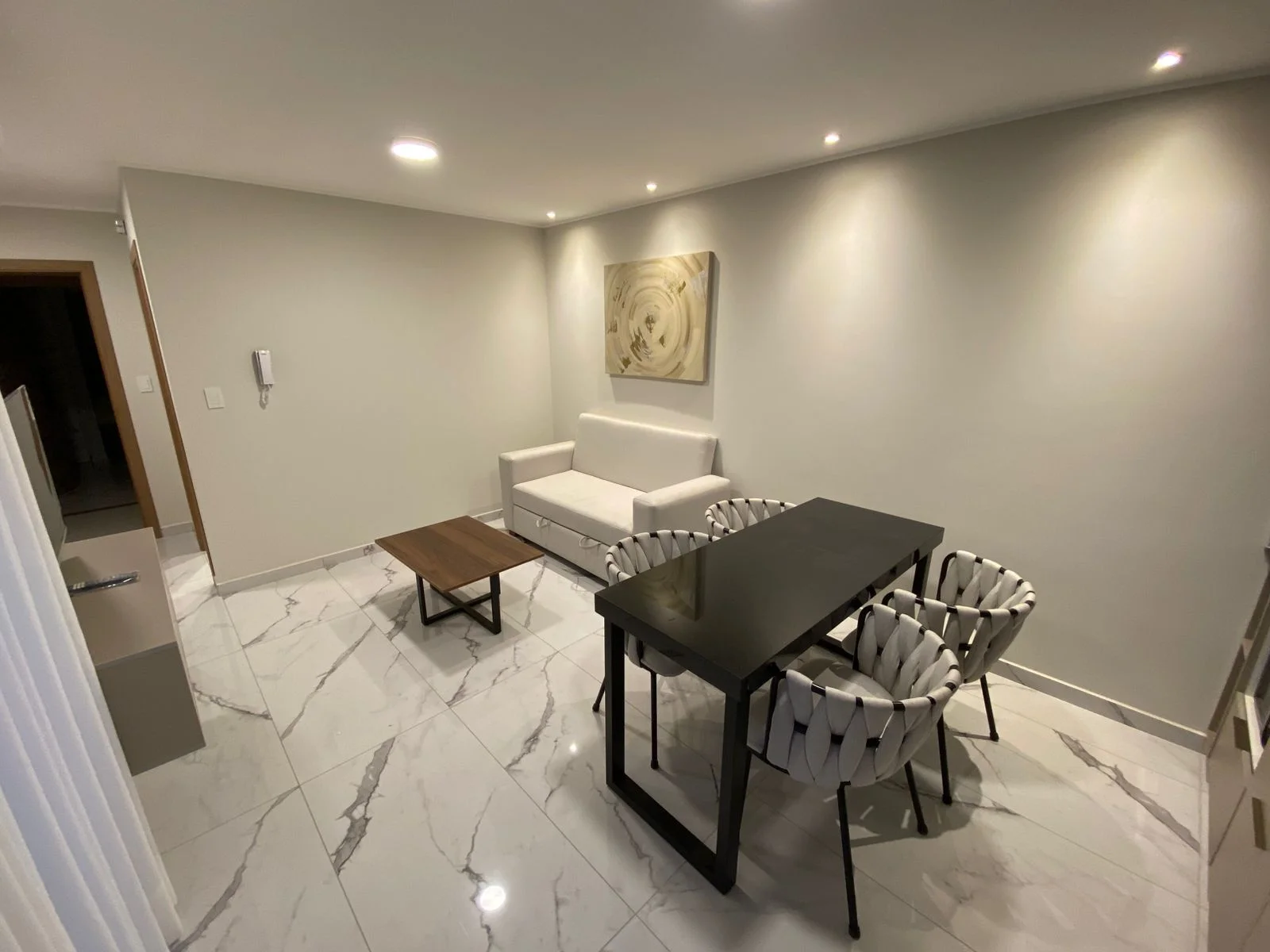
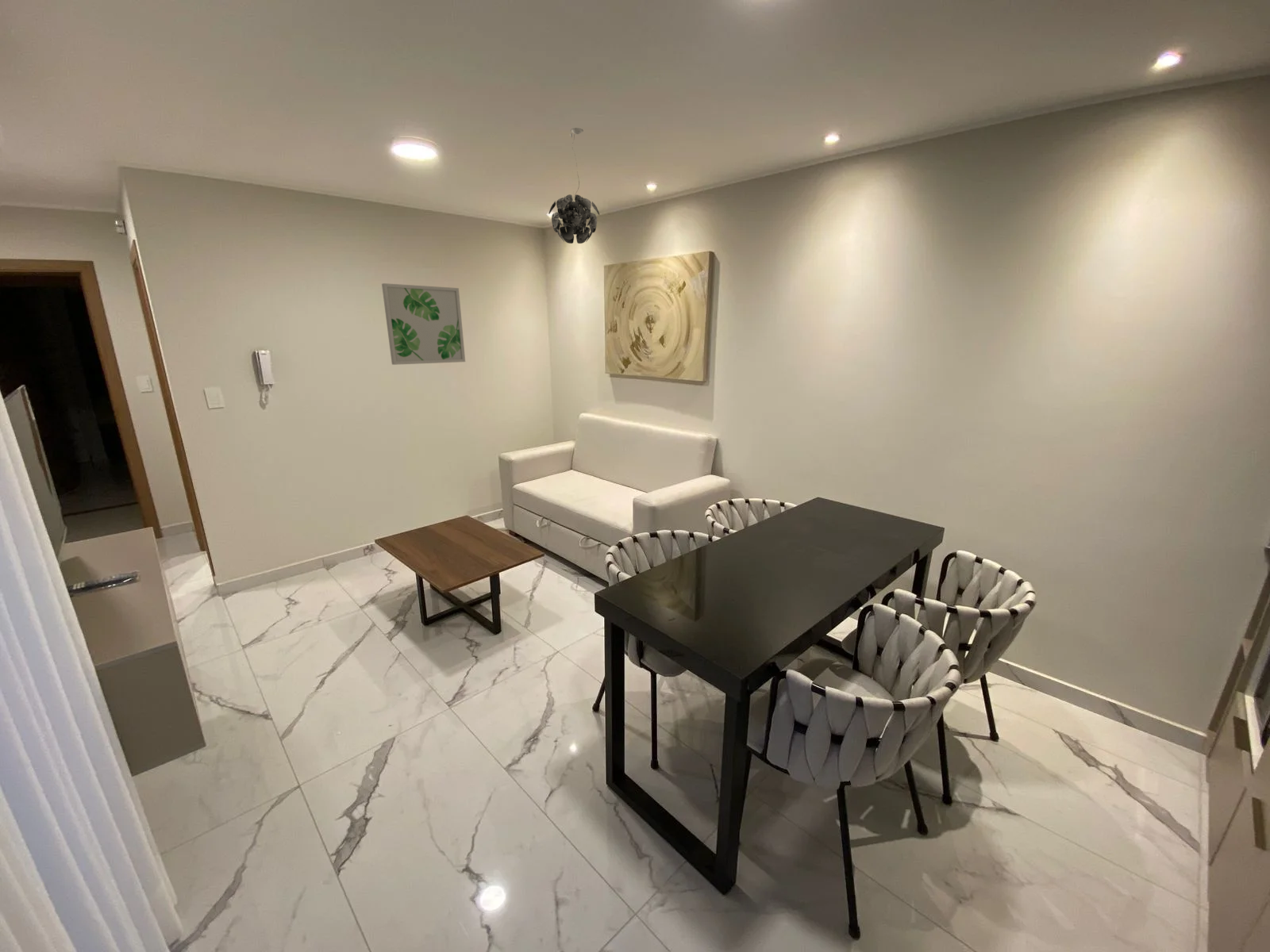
+ wall art (425, 325)
+ pendant light (573, 193)
